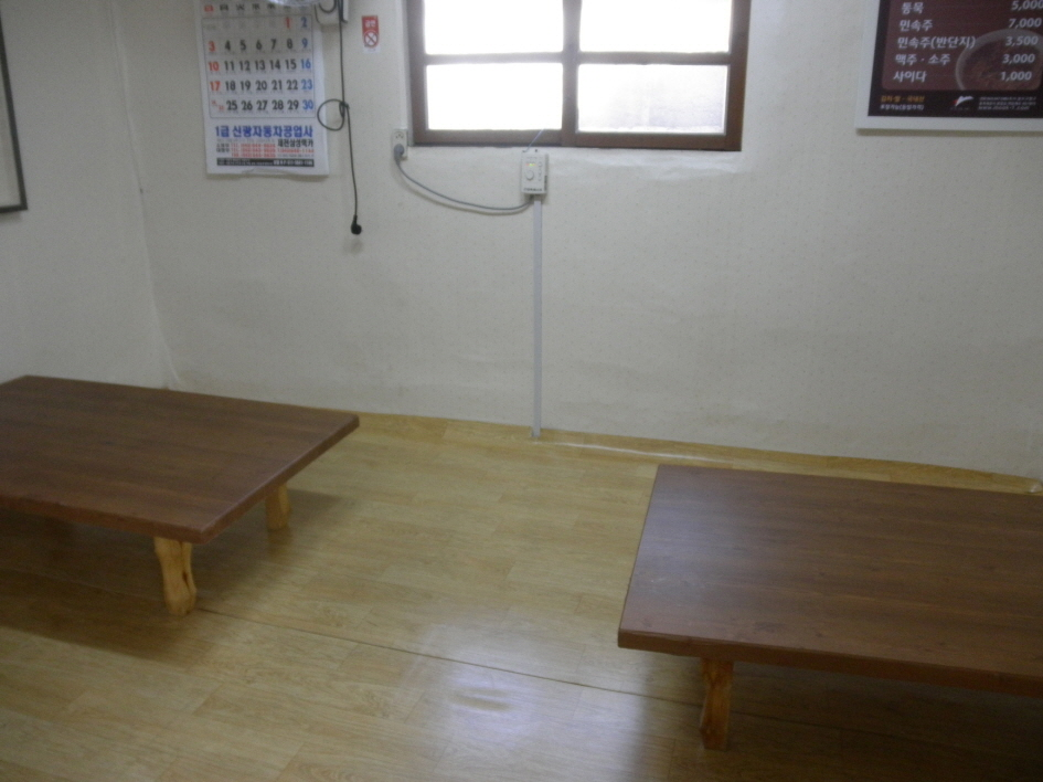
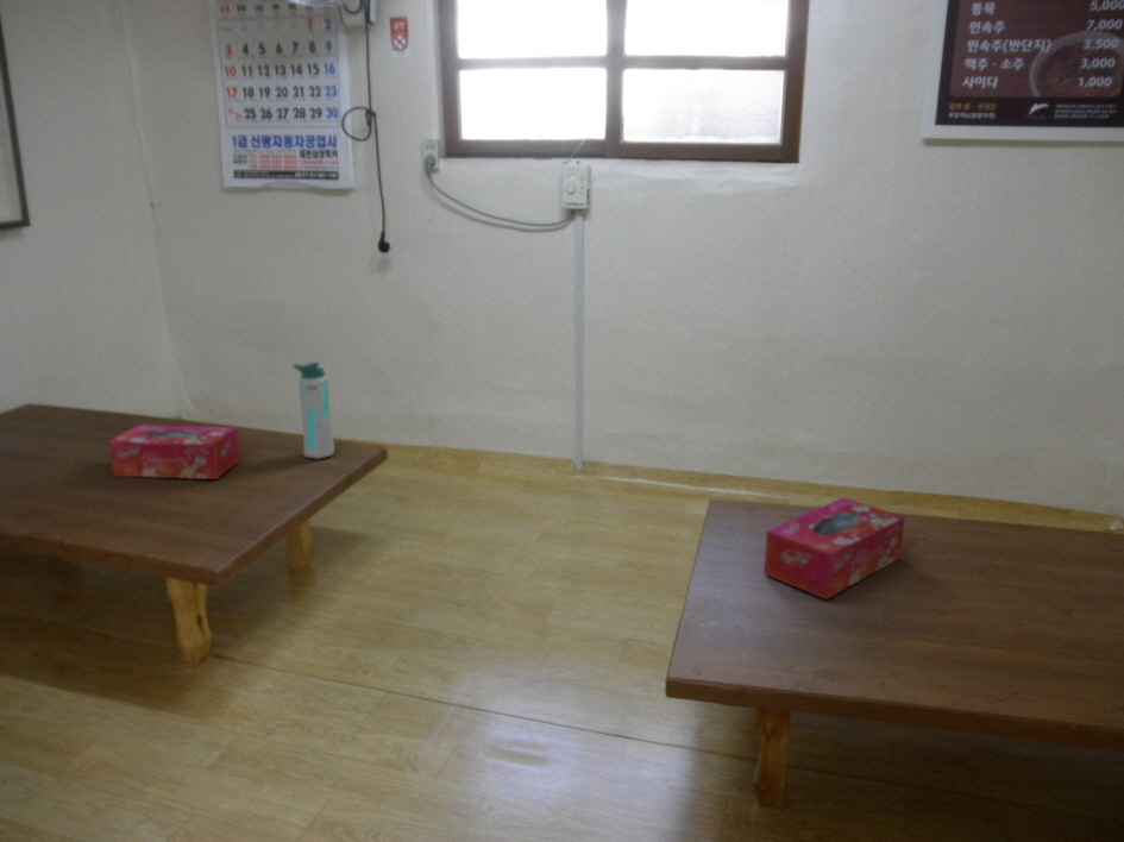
+ water bottle (314, 409)
+ tissue box (835, 545)
+ tissue box (176, 451)
